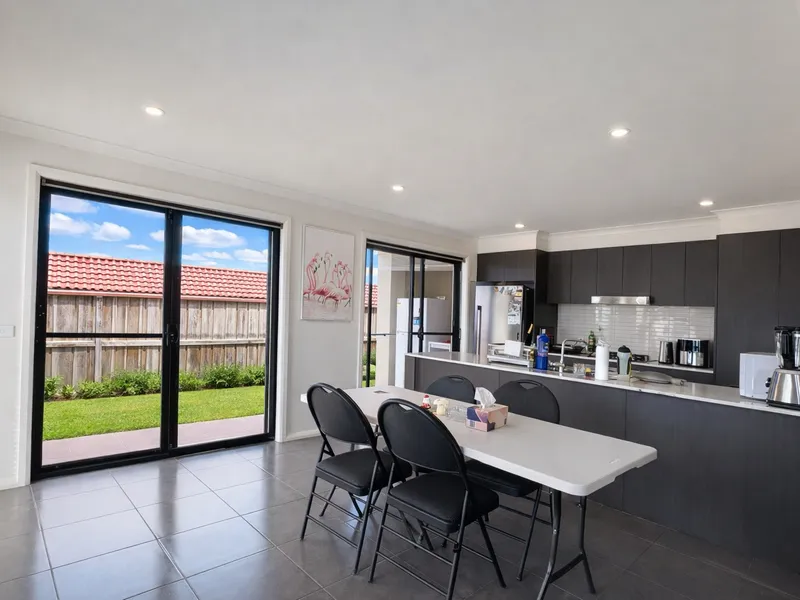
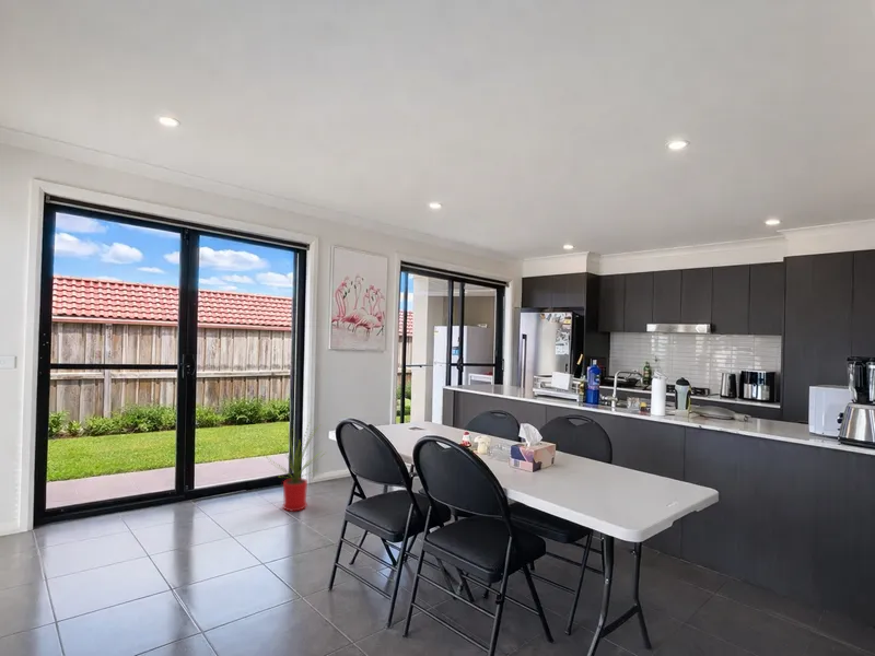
+ house plant (294, 465)
